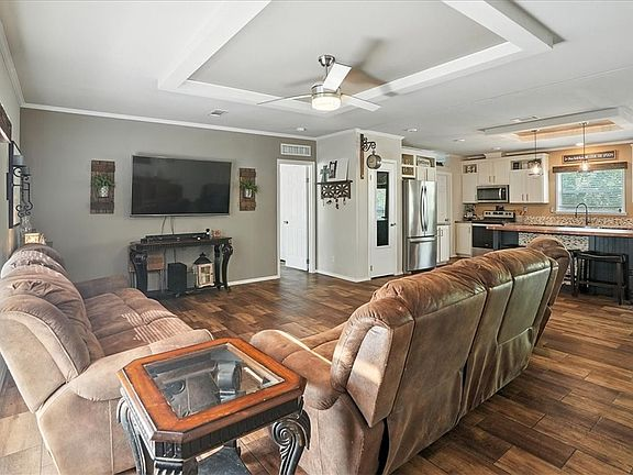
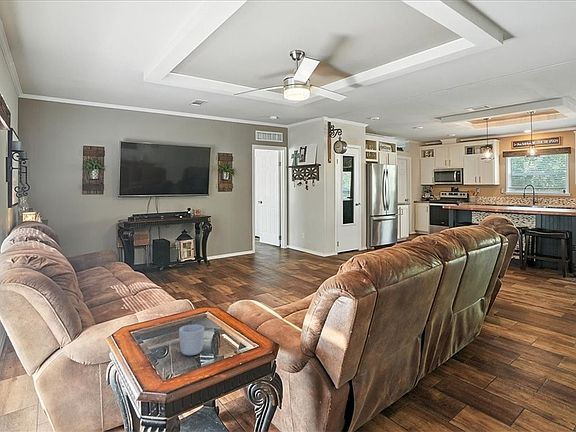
+ mug (191, 339)
